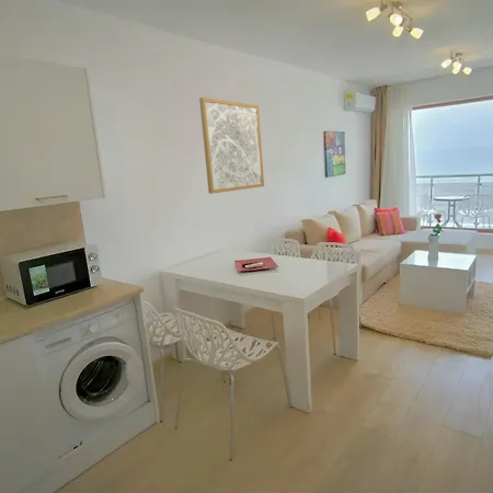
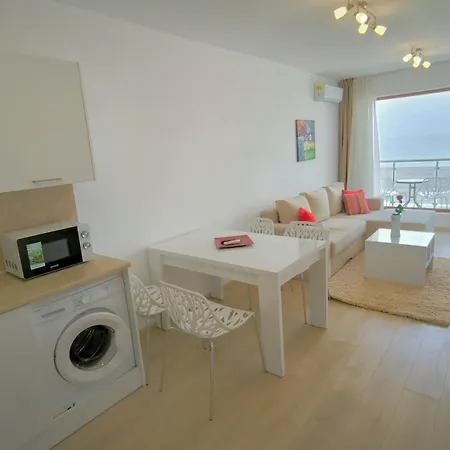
- wall art (234, 146)
